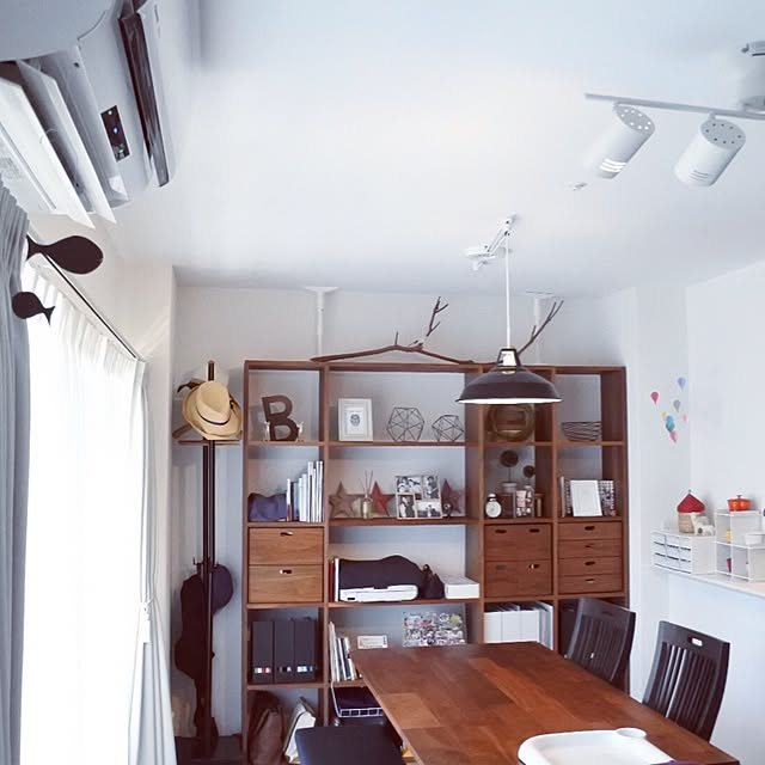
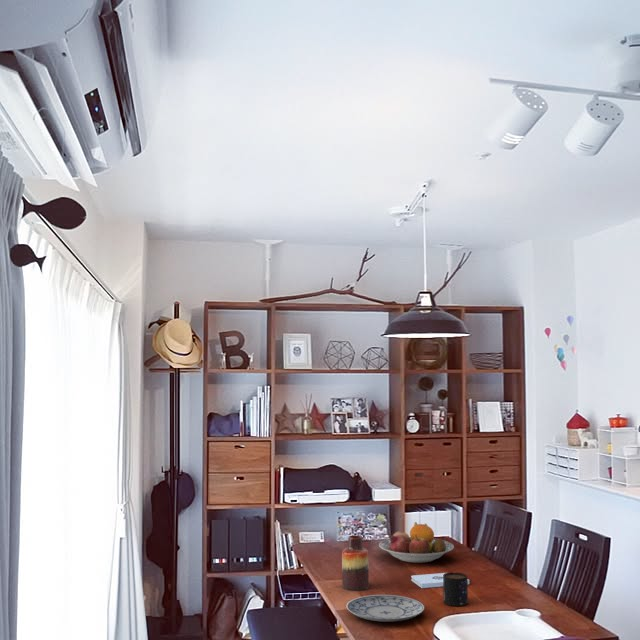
+ notepad (439, 579)
+ mug (458, 587)
+ vase (355, 562)
+ plate (385, 610)
+ fruit bowl (416, 542)
